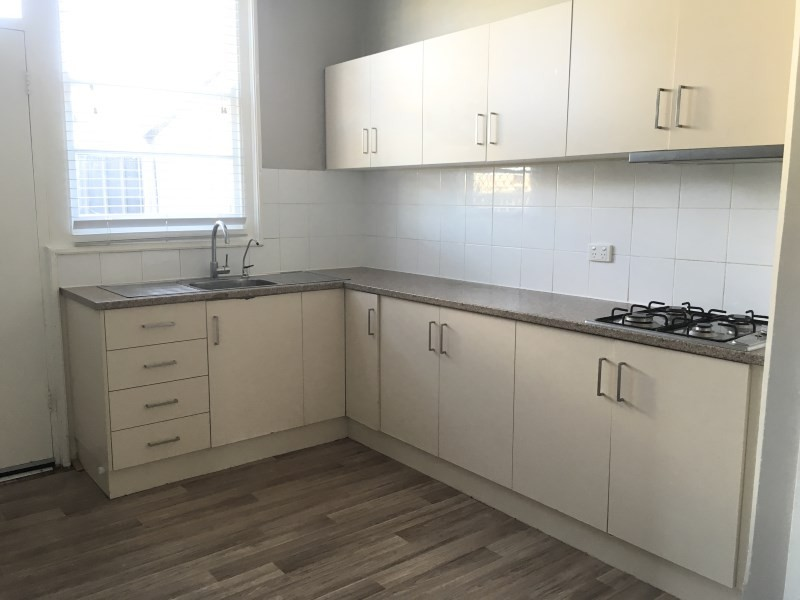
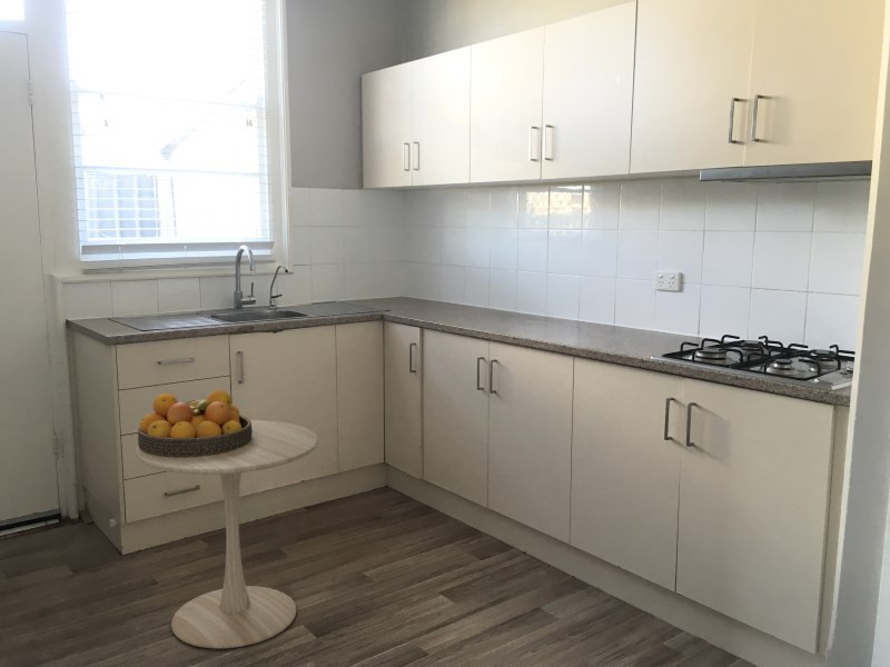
+ side table (233, 530)
+ fruit bowl (195, 417)
